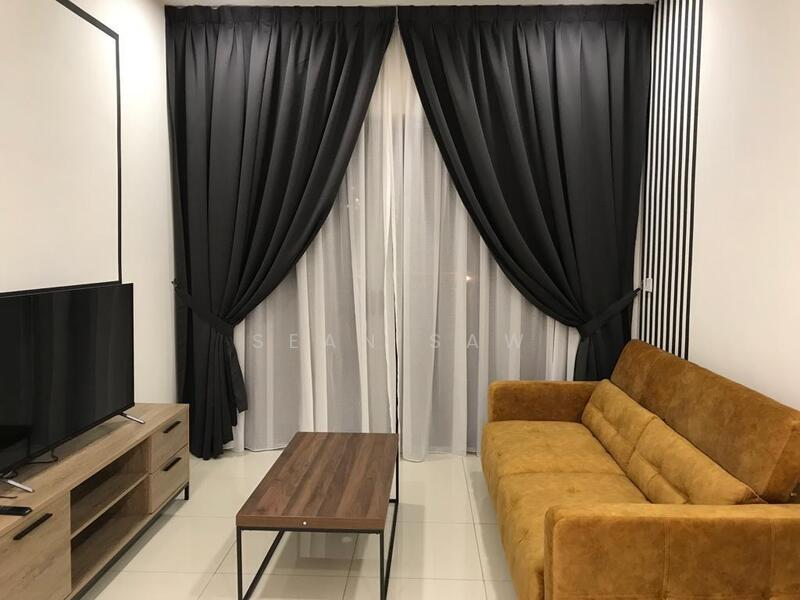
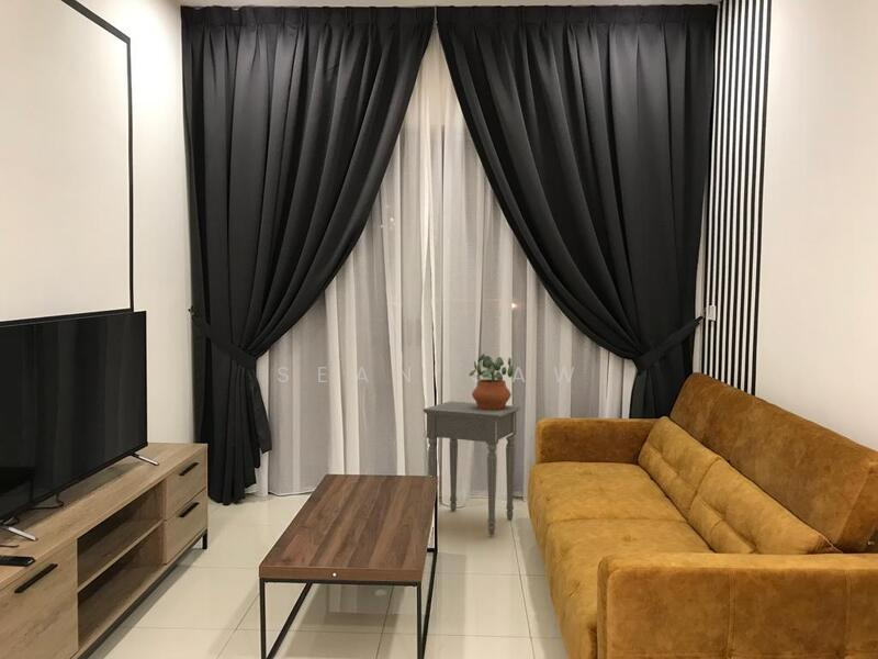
+ potted plant (489, 381)
+ side table (487, 465)
